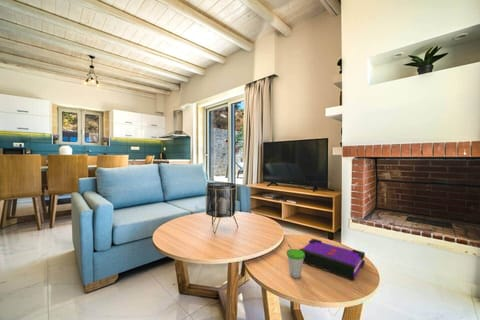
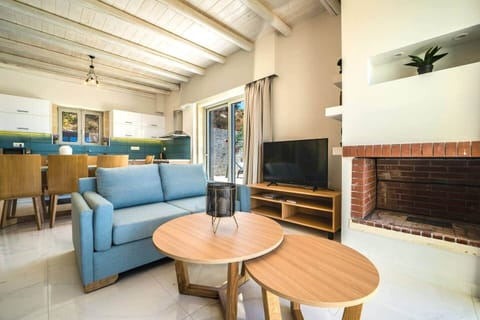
- cup (295, 259)
- board game (326, 255)
